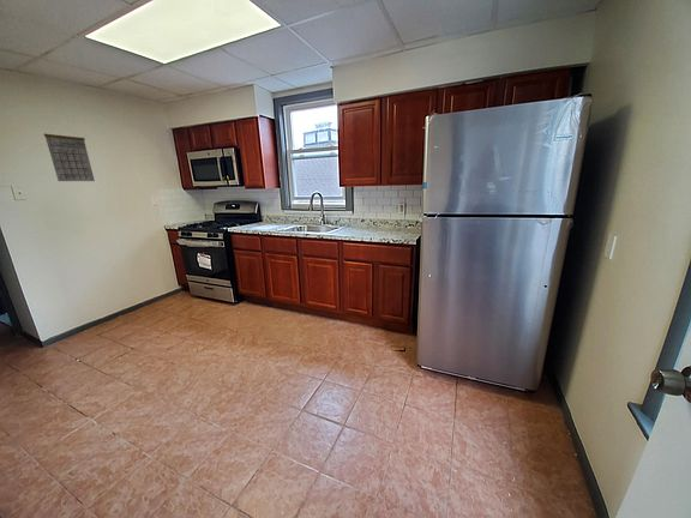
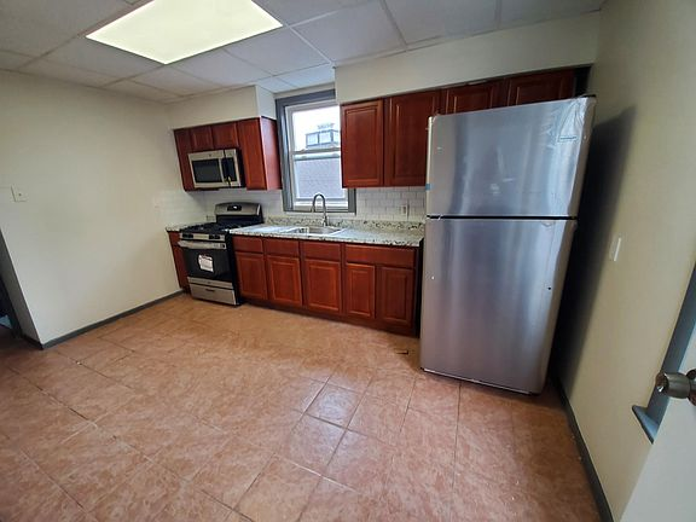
- calendar (70, 153)
